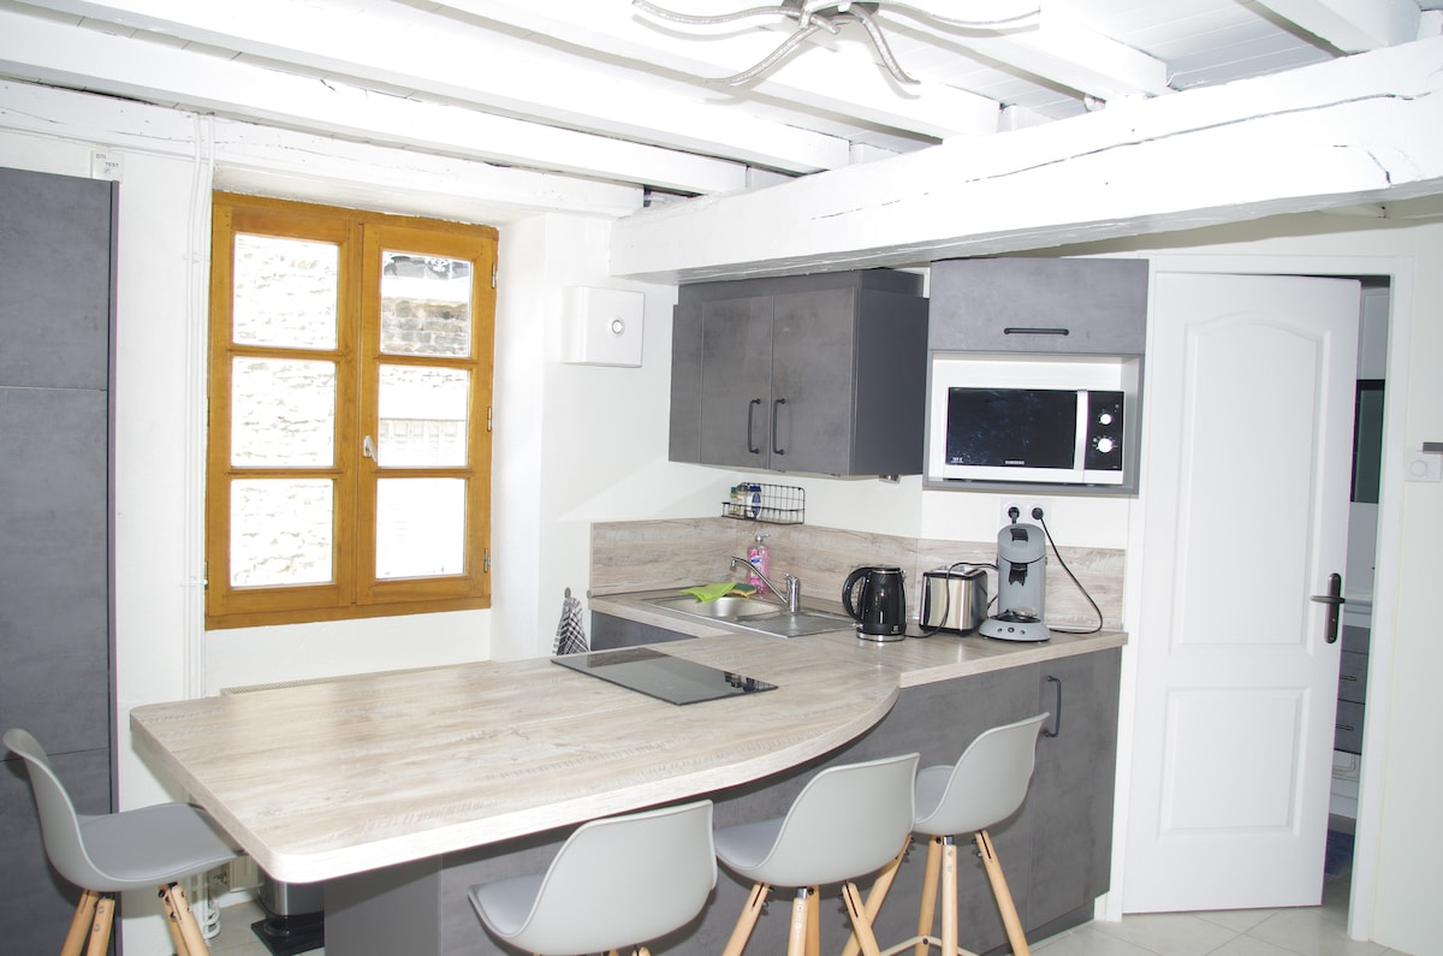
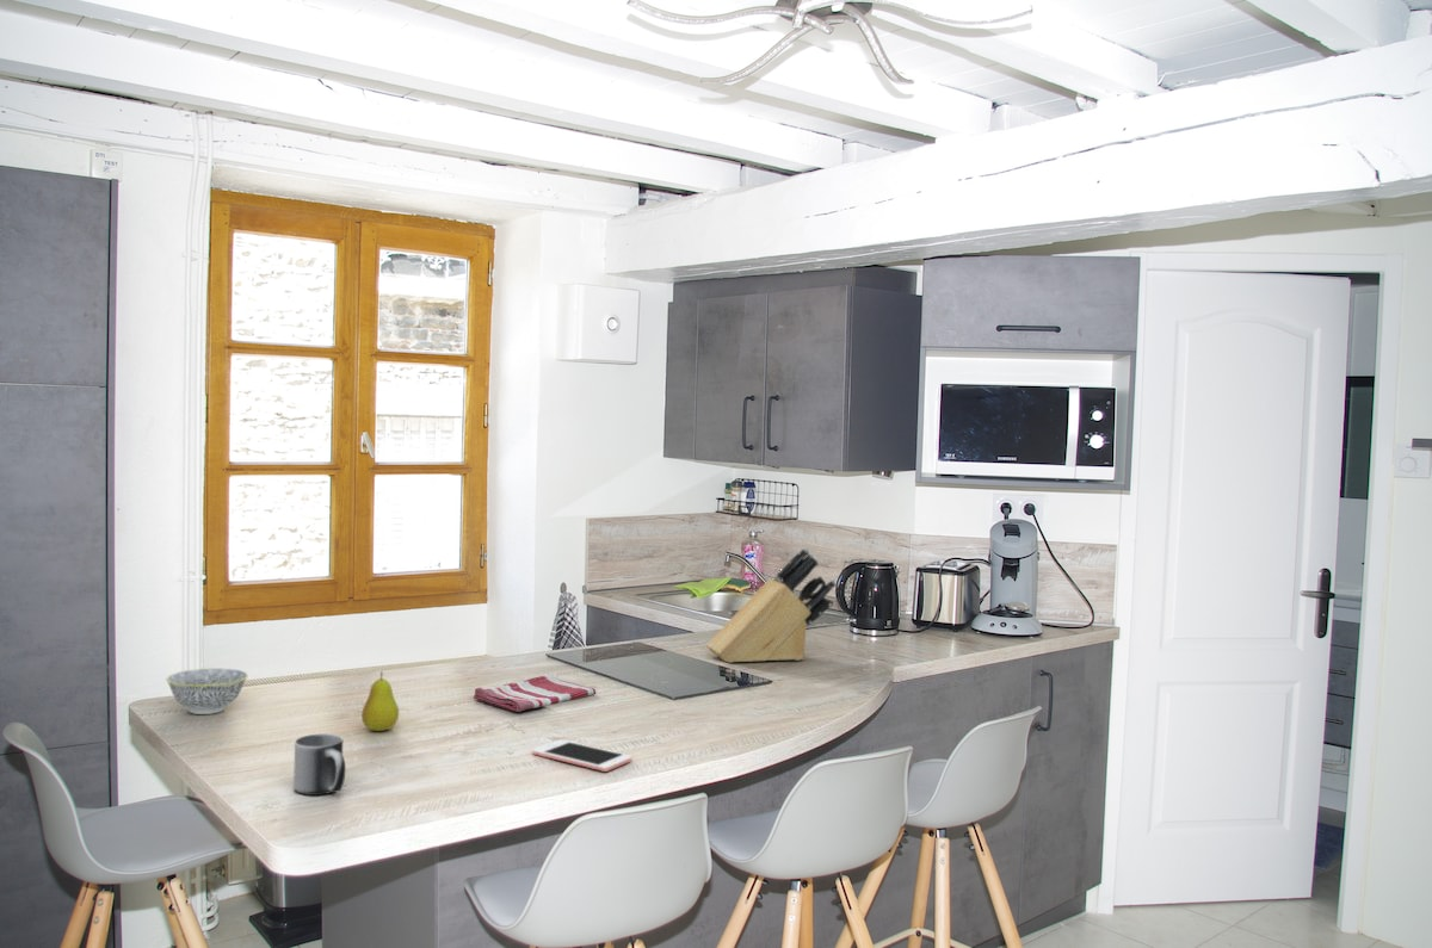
+ cell phone (581, 755)
+ mug (322, 767)
+ bowl (206, 693)
+ knife block (772, 603)
+ fruit (381, 700)
+ dish towel (535, 692)
